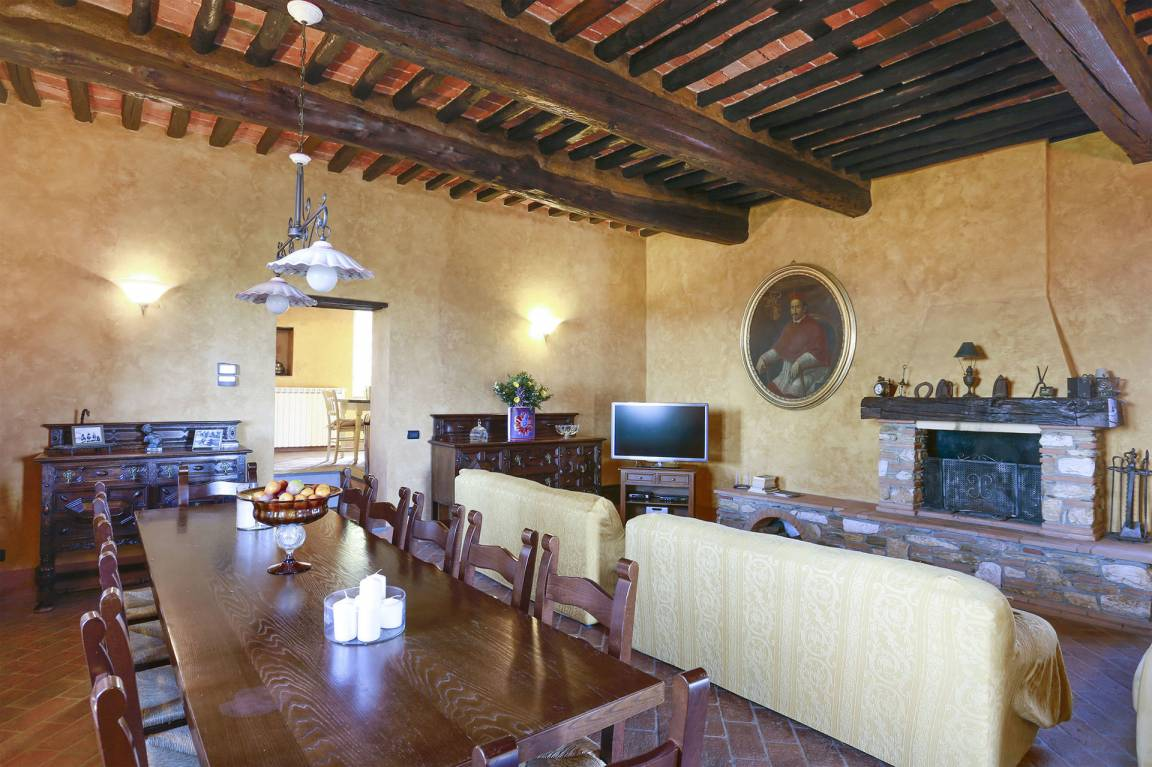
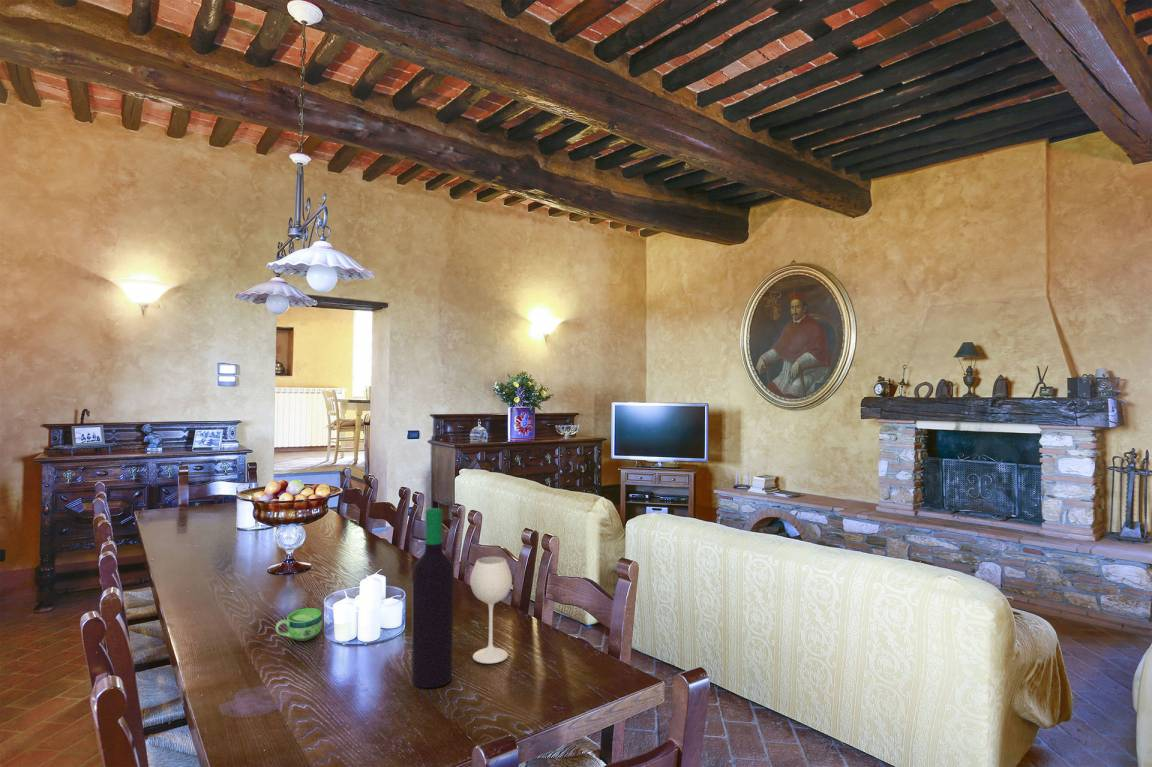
+ wine bottle (470, 583)
+ cup (299, 627)
